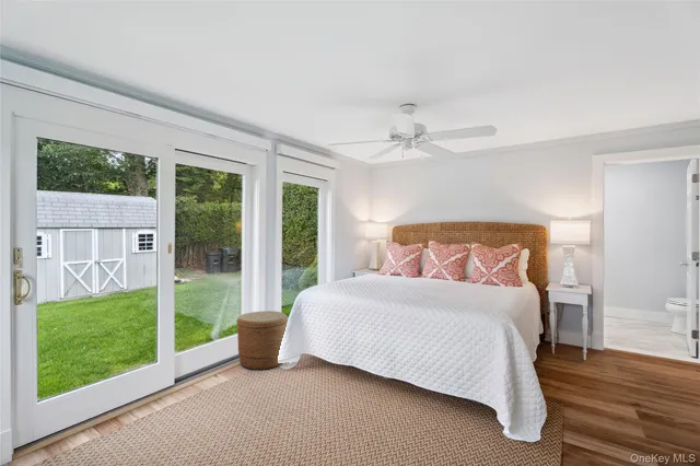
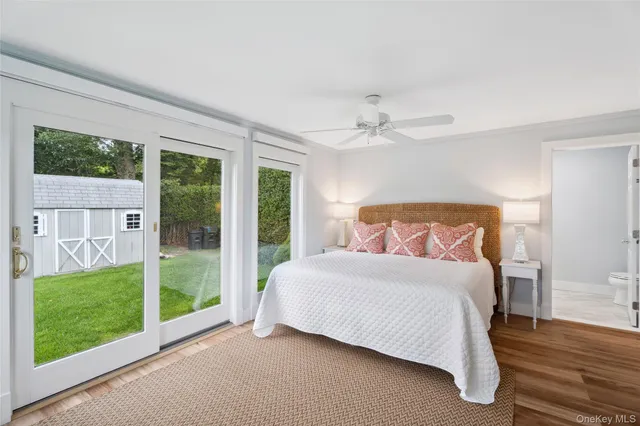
- woven basket (261, 338)
